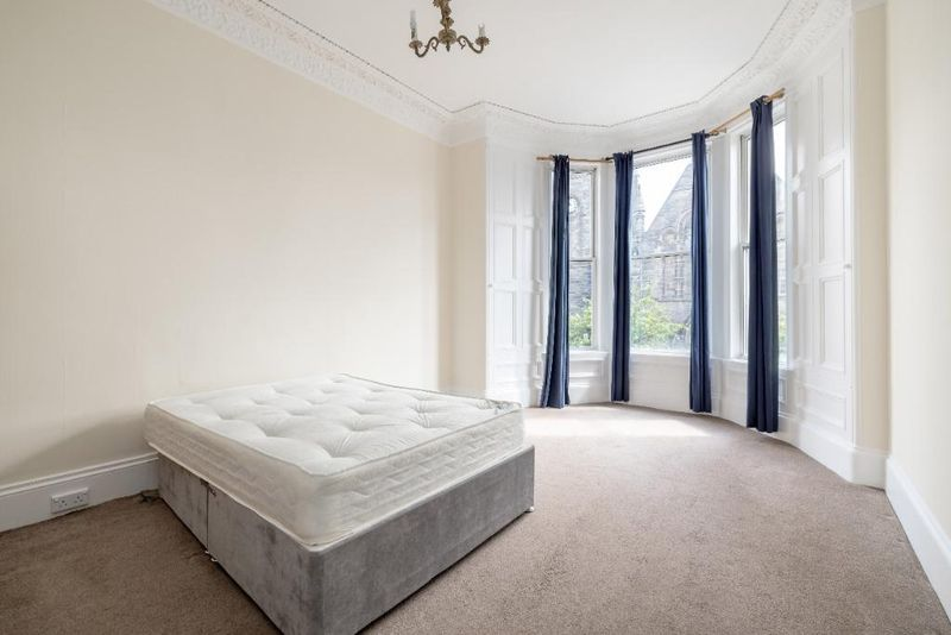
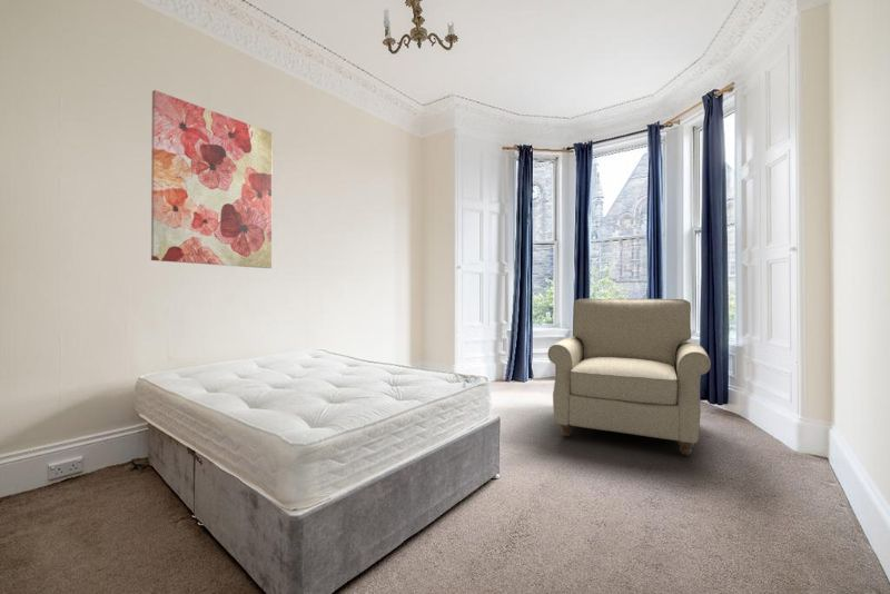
+ chair (625, 363)
+ wall art (218, 189)
